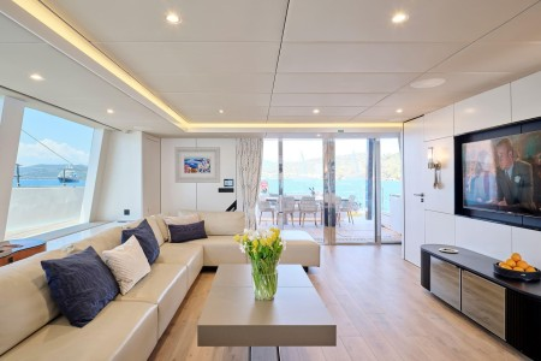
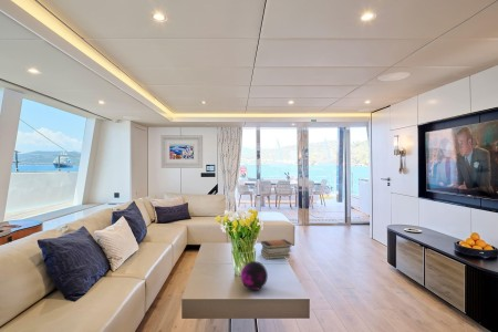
+ decorative orb (253, 274)
+ book stack (276, 249)
